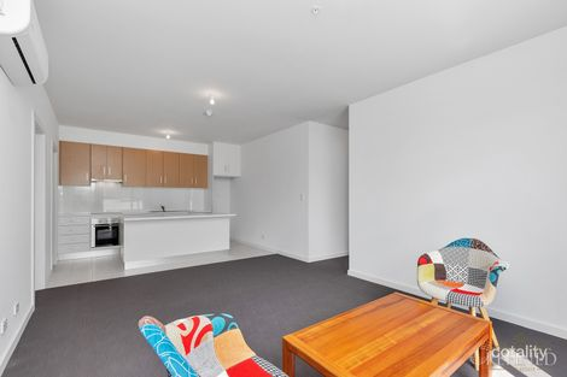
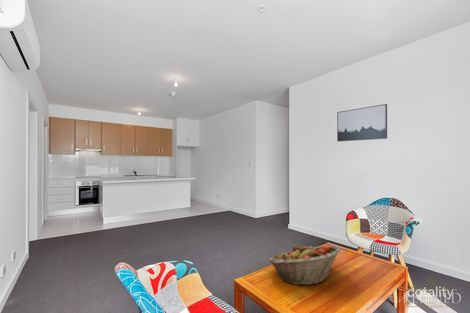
+ fruit basket (304, 259)
+ wall art (360, 124)
